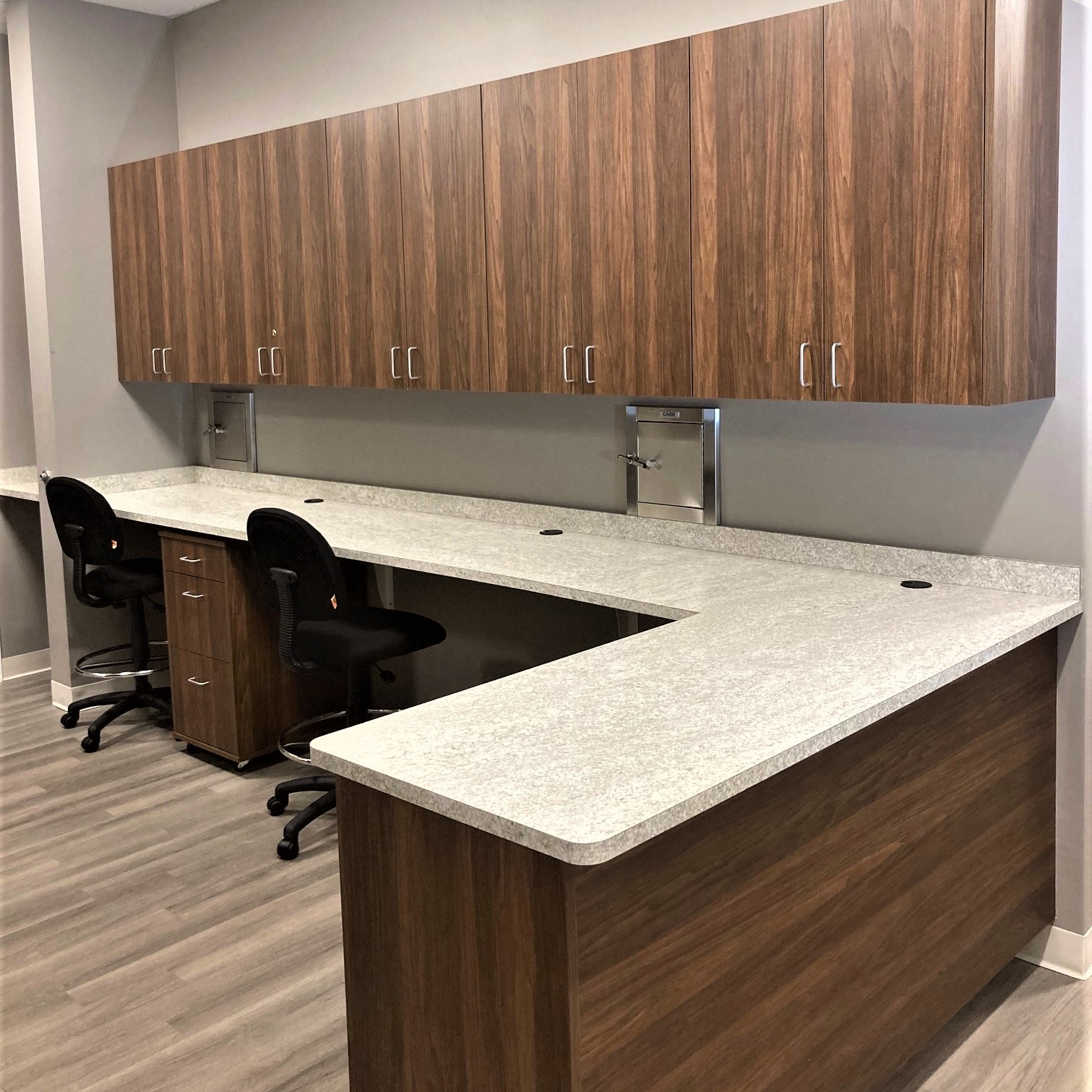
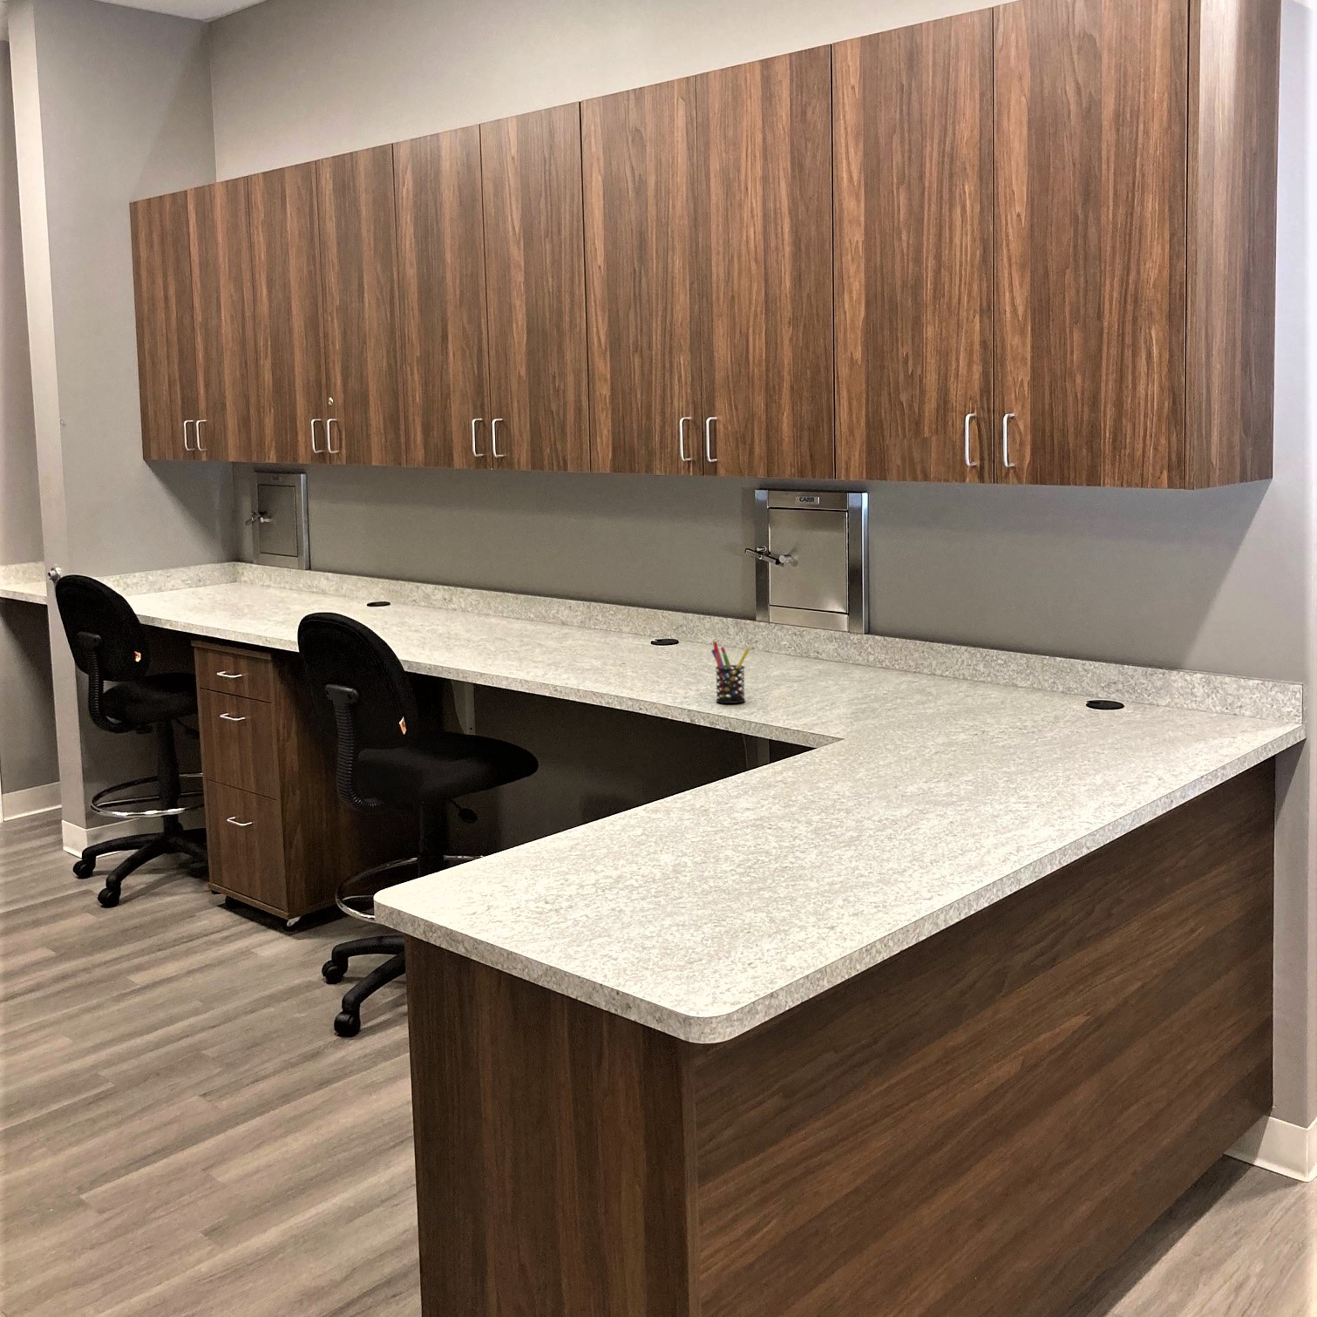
+ pen holder (727, 671)
